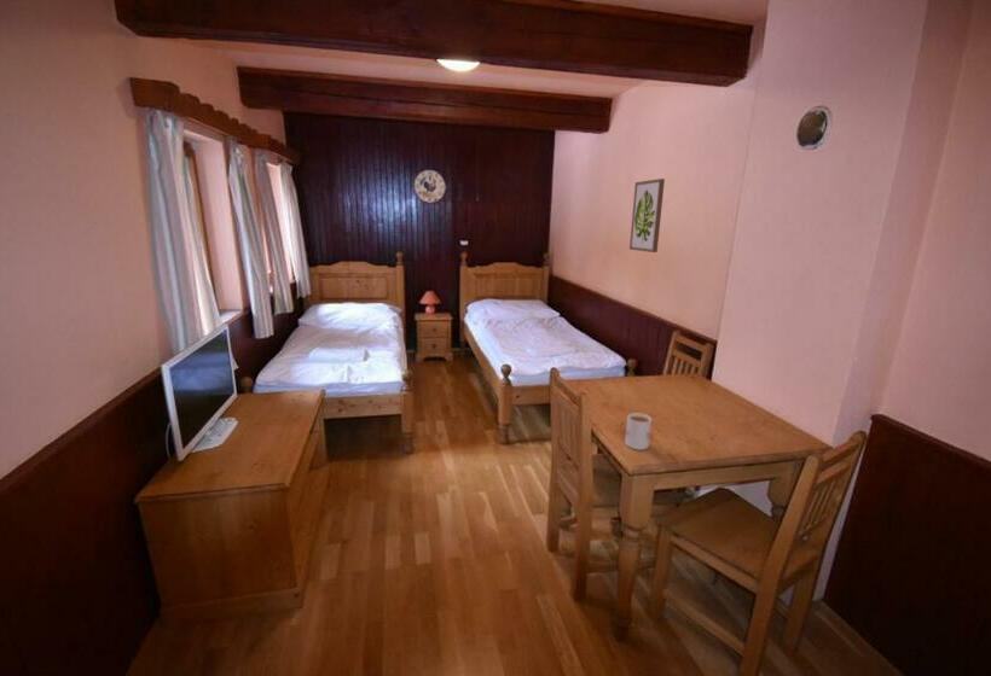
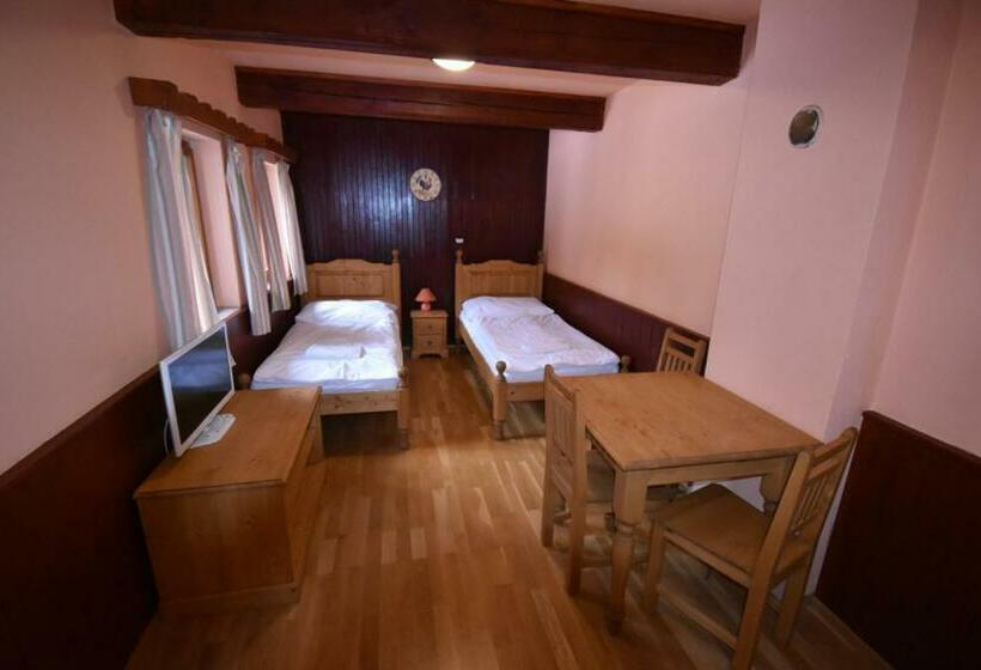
- mug (636, 429)
- wall art (645, 216)
